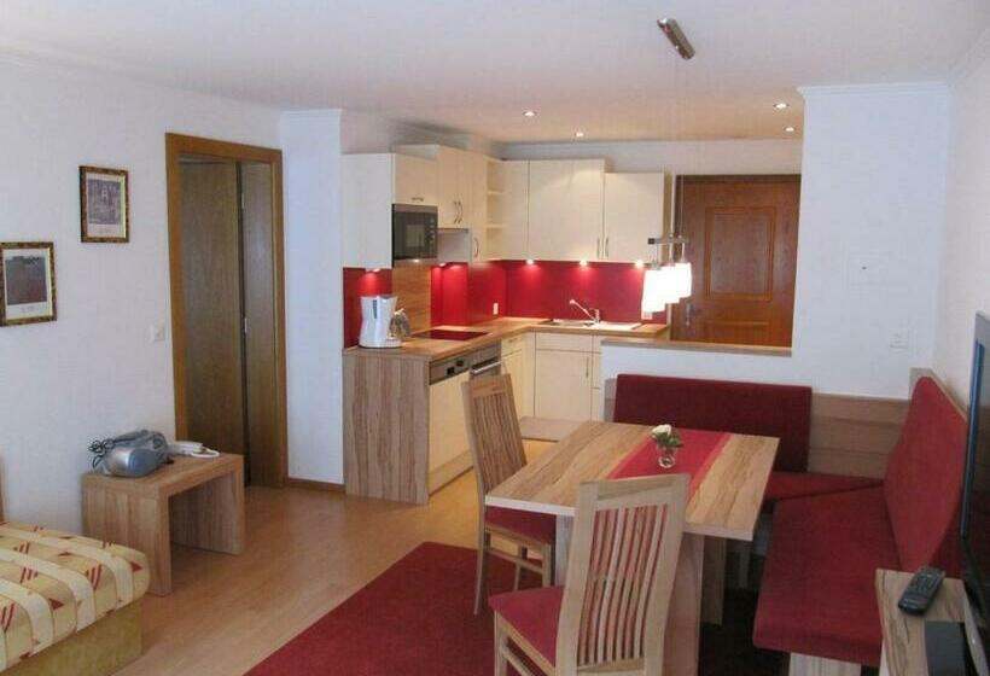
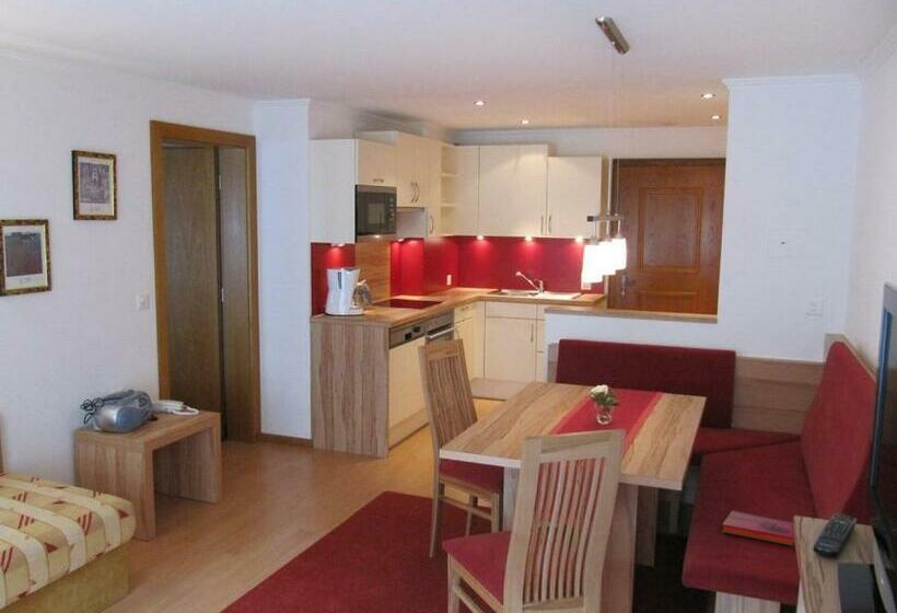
+ hardback book (760, 527)
